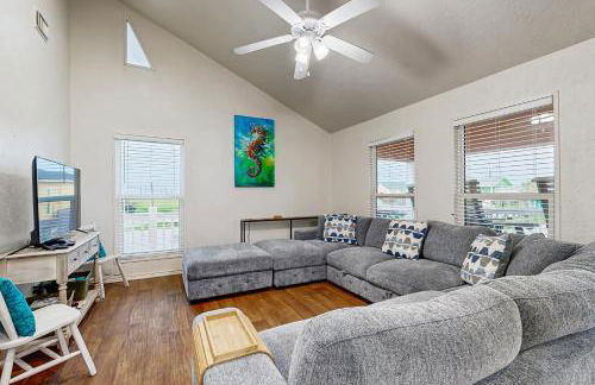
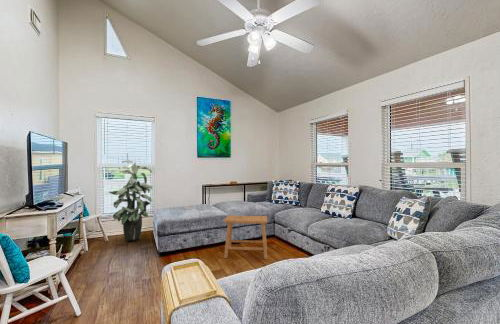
+ indoor plant (131, 199)
+ stool (246, 240)
